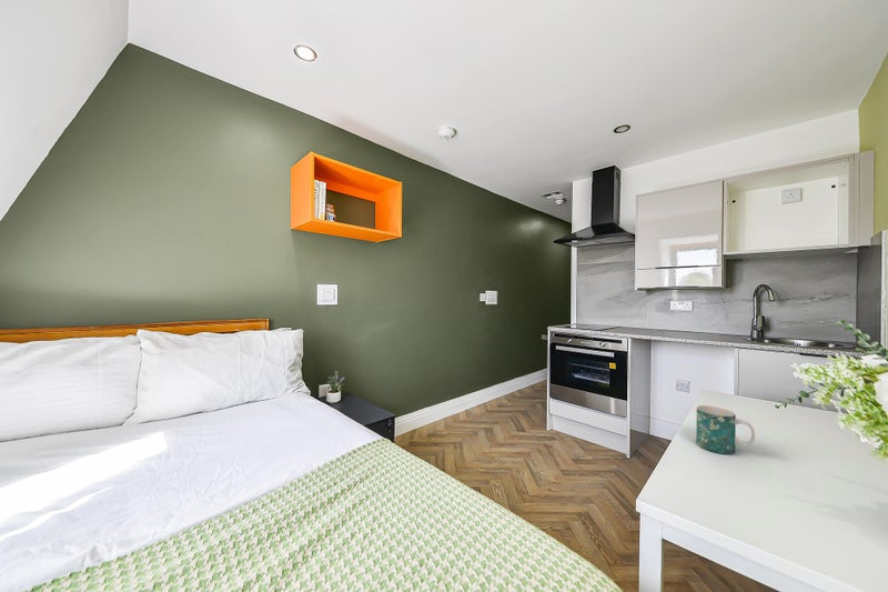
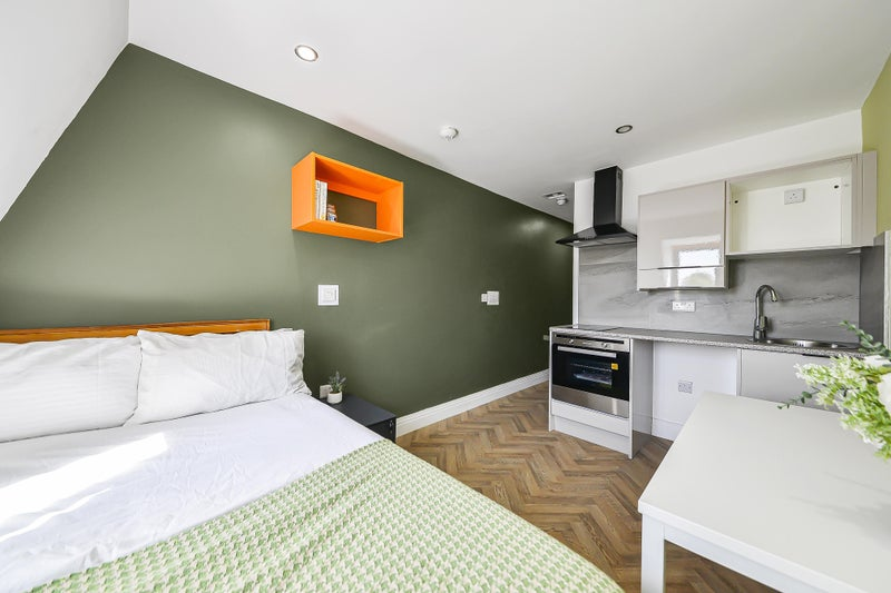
- mug (724, 430)
